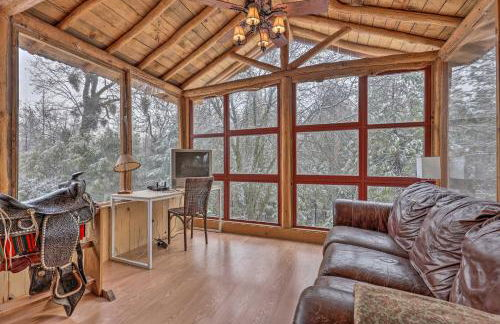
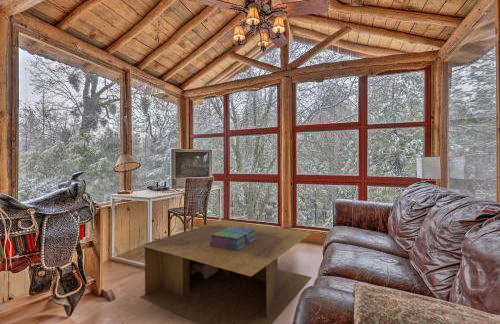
+ stack of books (233, 236)
+ coffee table (232, 262)
